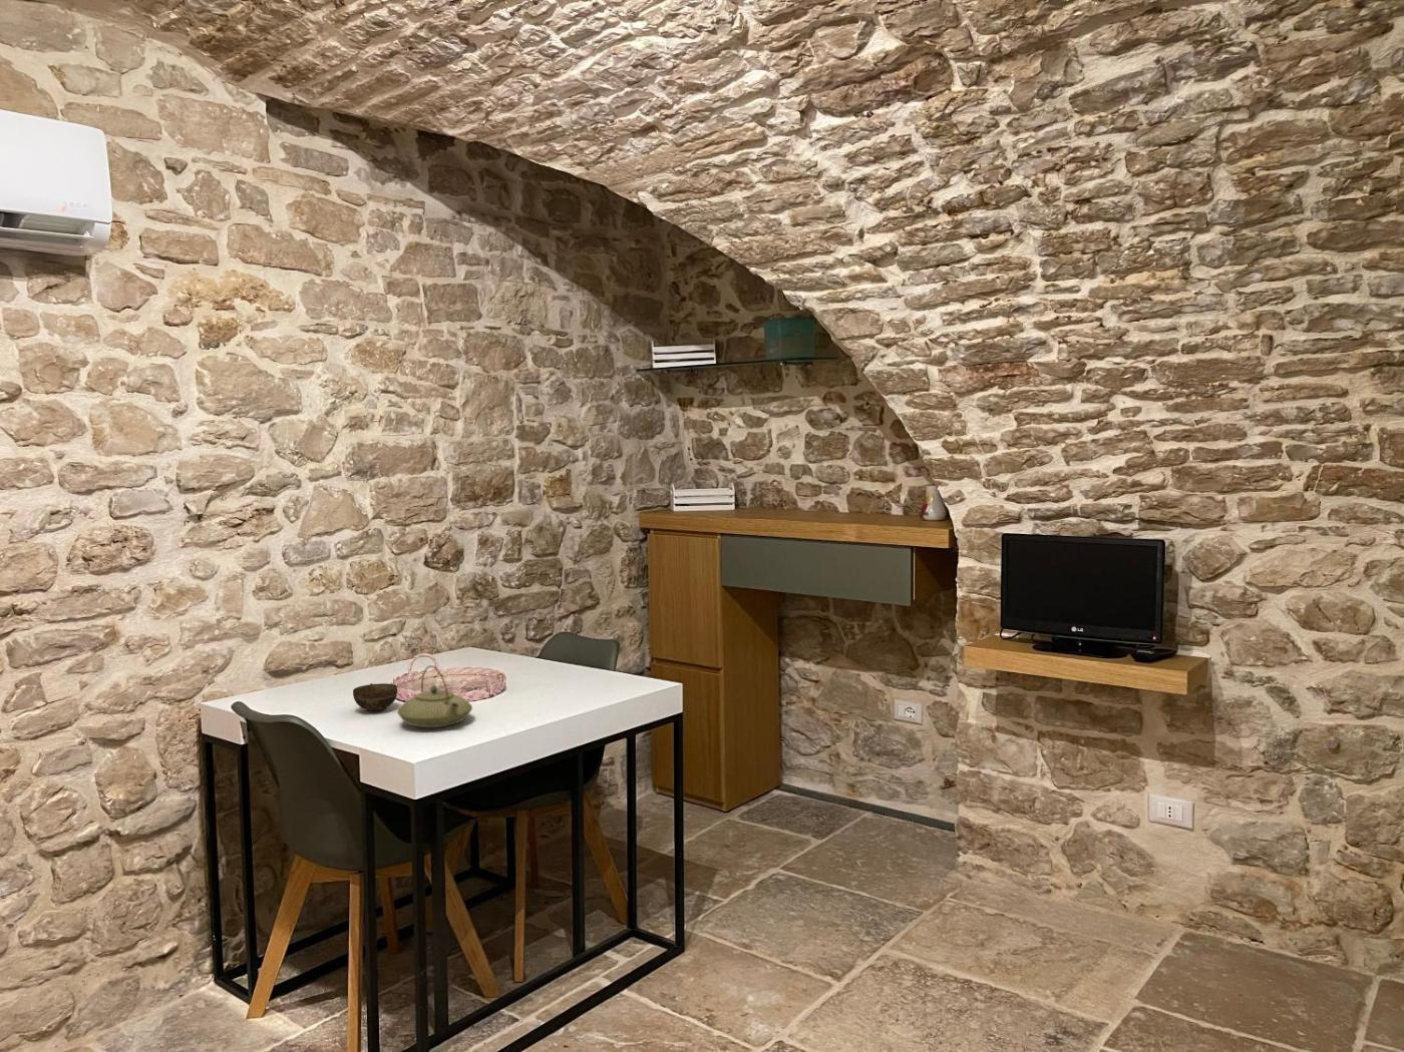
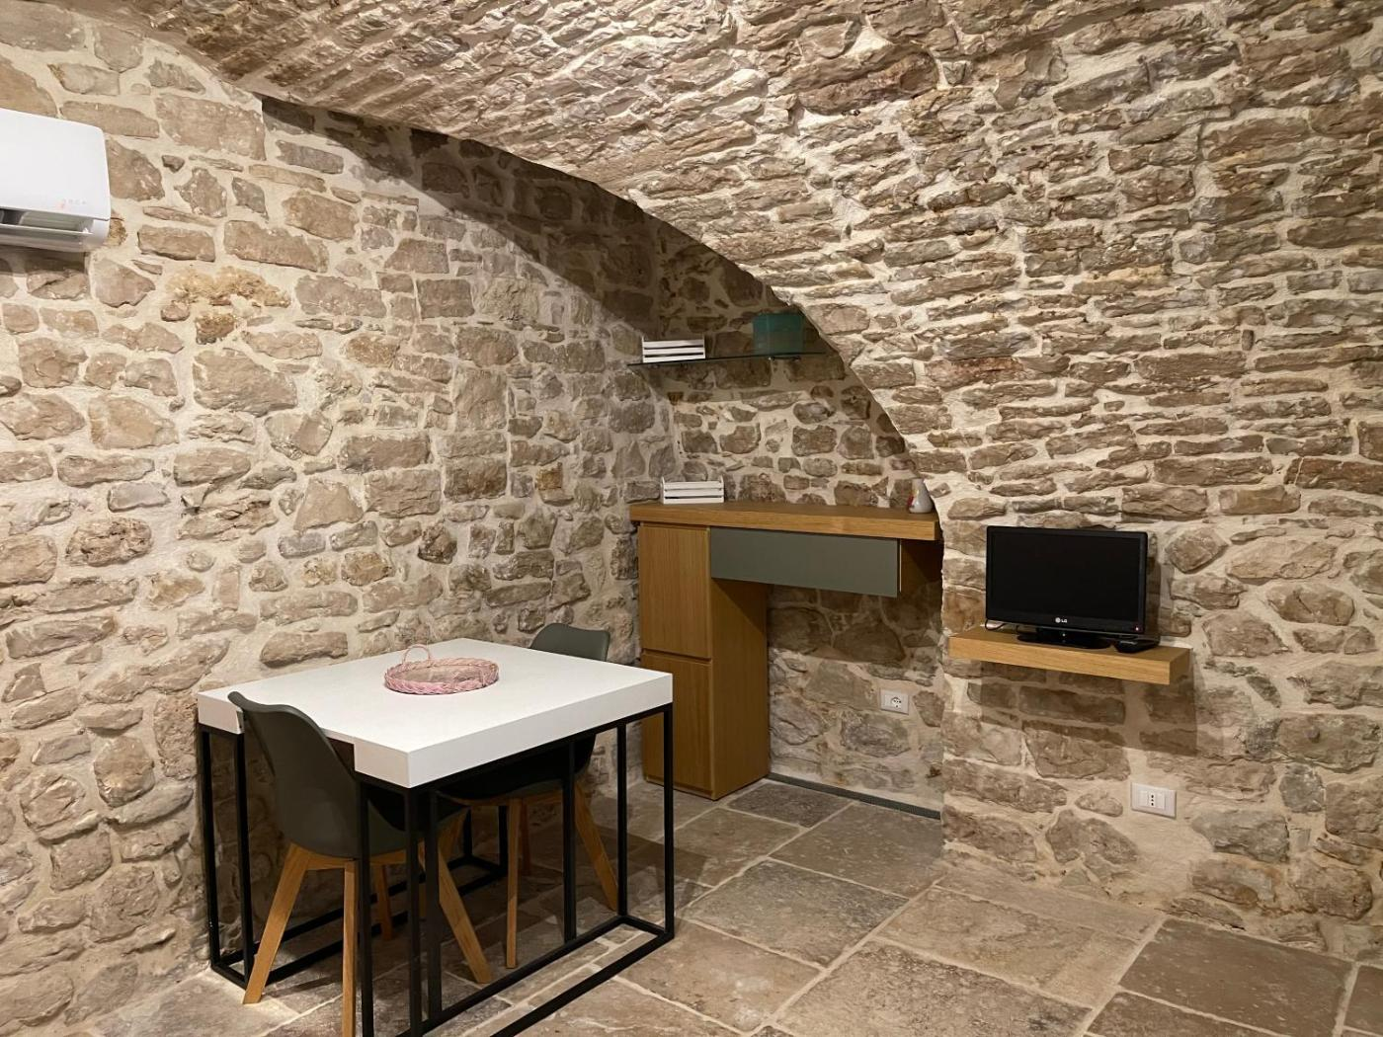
- teapot (437, 694)
- cup (374, 697)
